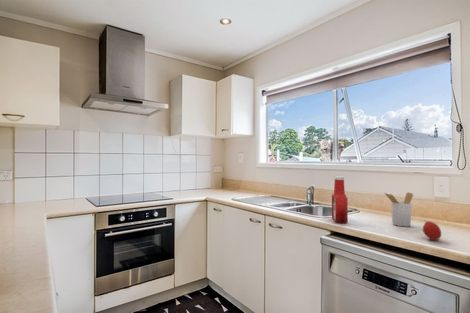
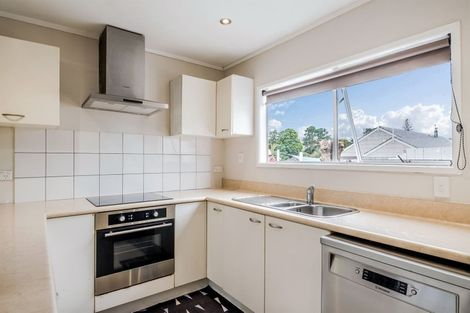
- fruit (431, 230)
- soap bottle (339, 198)
- utensil holder (397, 208)
